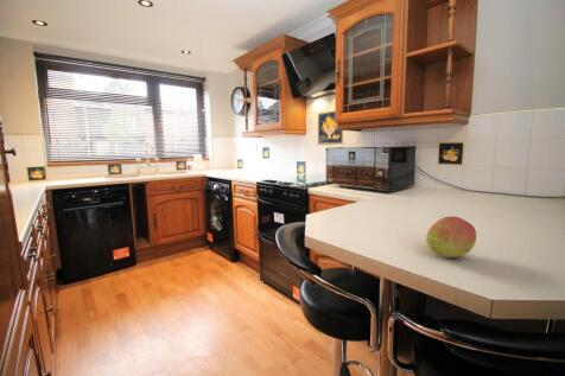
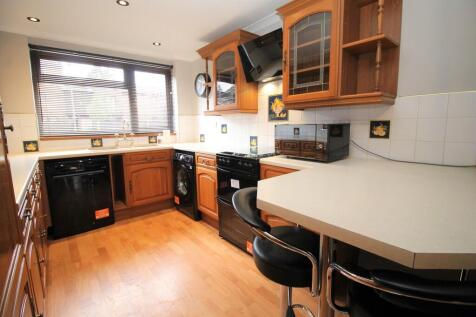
- fruit (450, 236)
